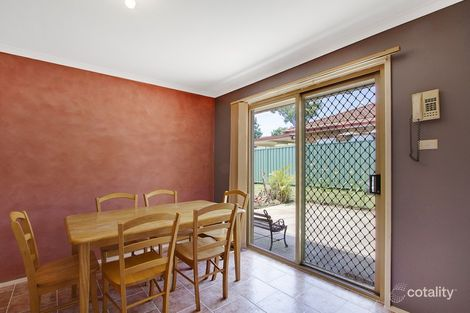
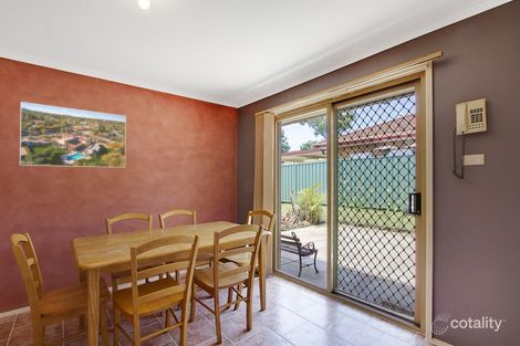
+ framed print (77, 137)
